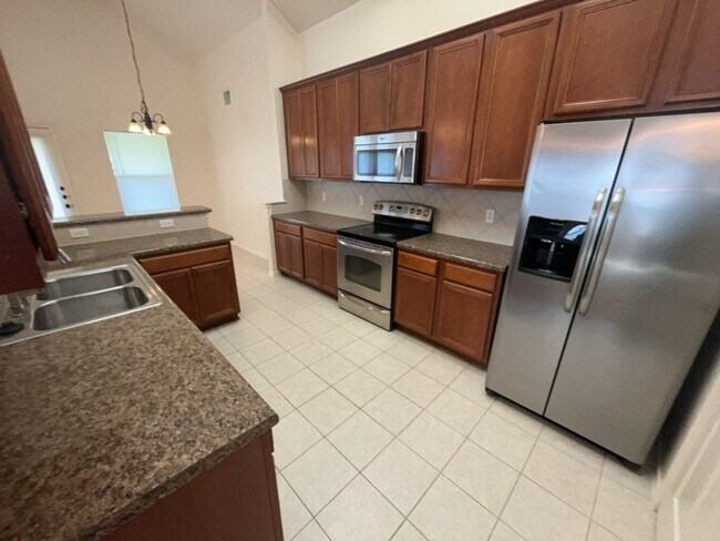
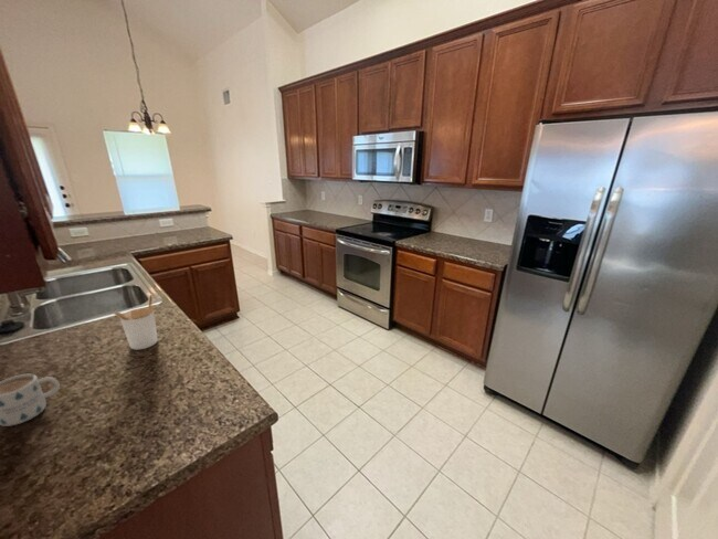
+ mug (27, 395)
+ utensil holder (141, 323)
